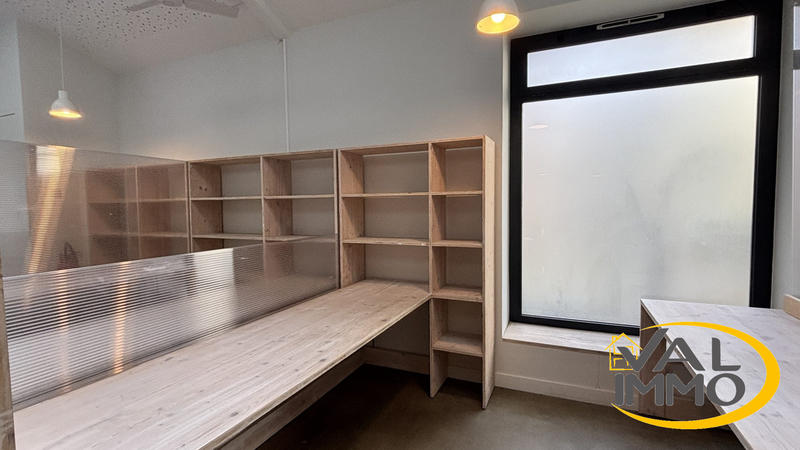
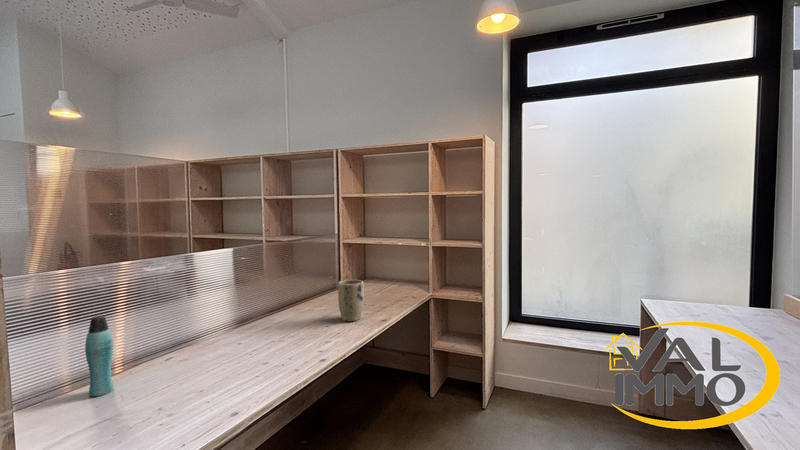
+ bottle (99, 354)
+ plant pot (351, 300)
